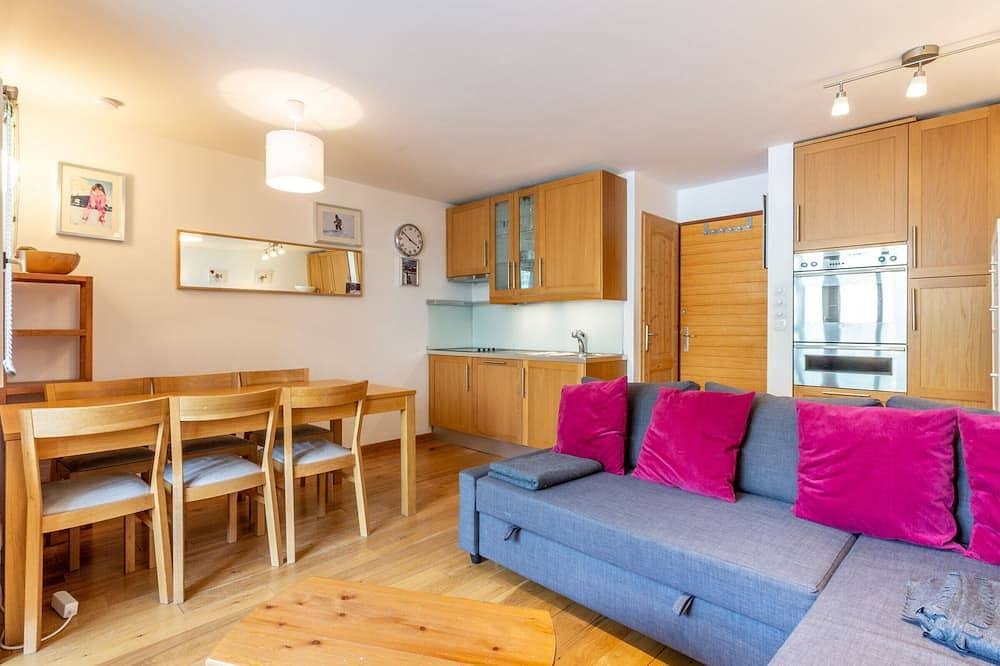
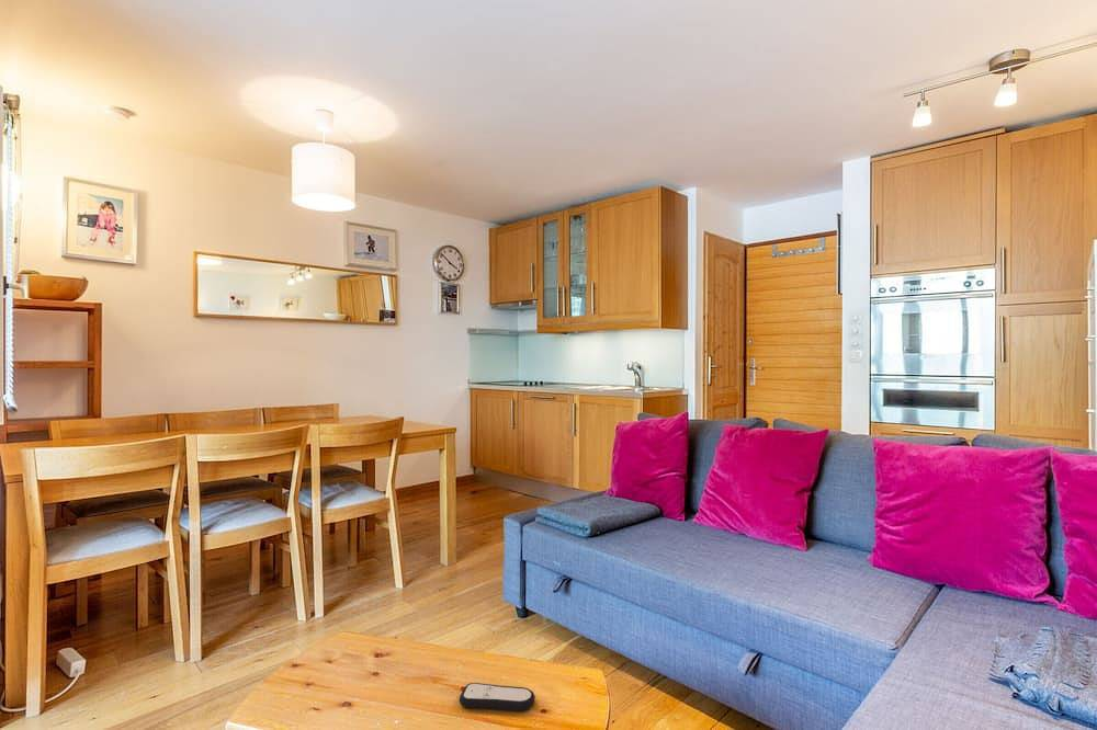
+ remote control (497, 696)
